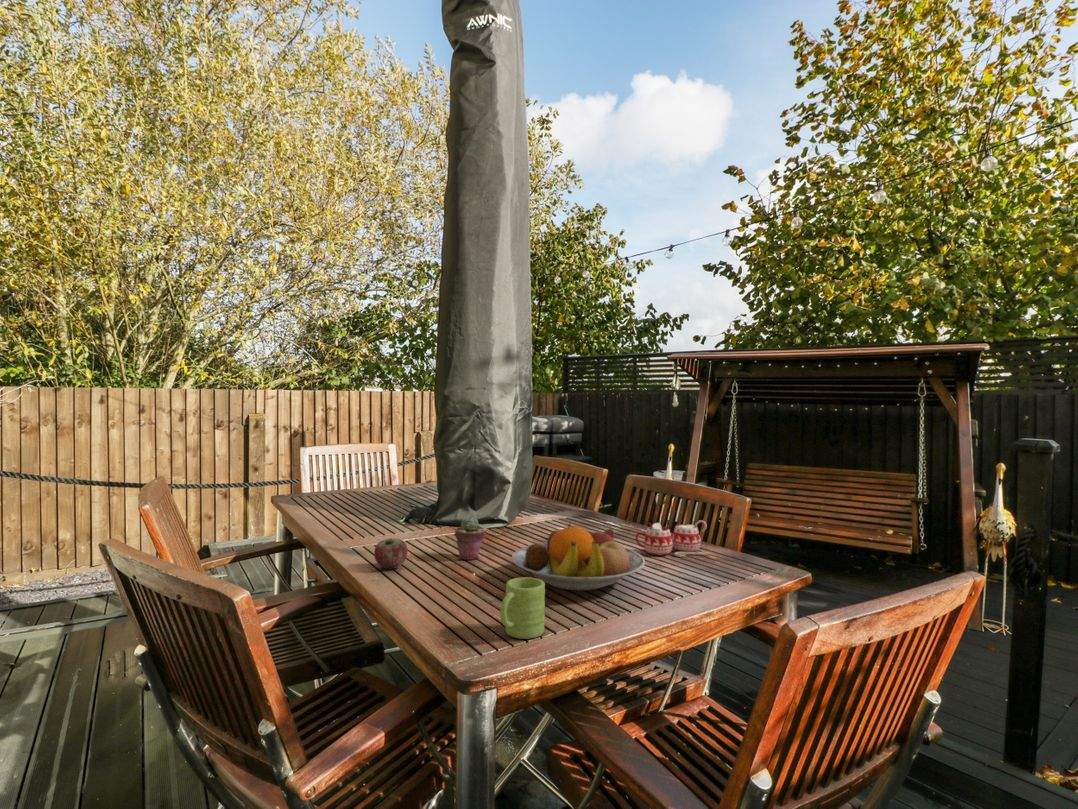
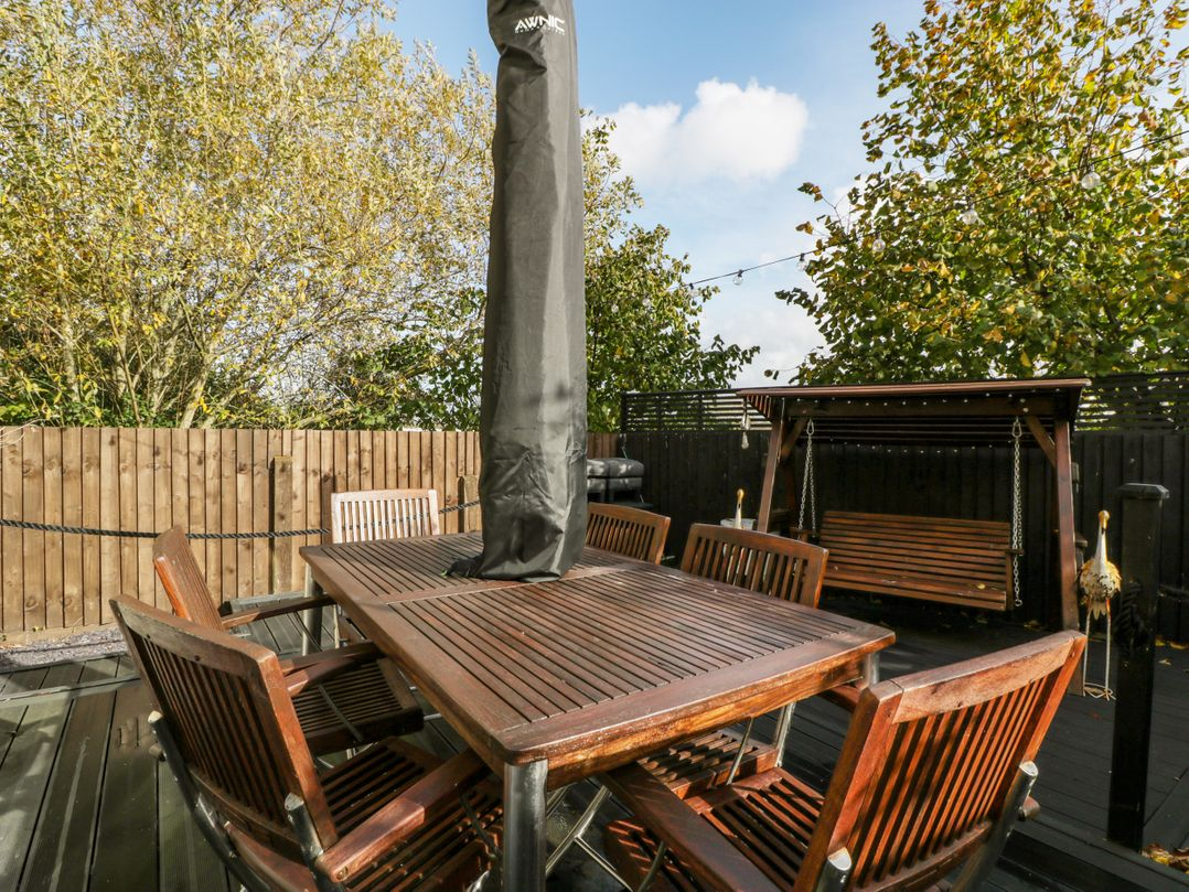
- mug (519, 609)
- mug (672, 535)
- fruit bowl (577, 551)
- apple (390, 553)
- potted succulent (469, 537)
